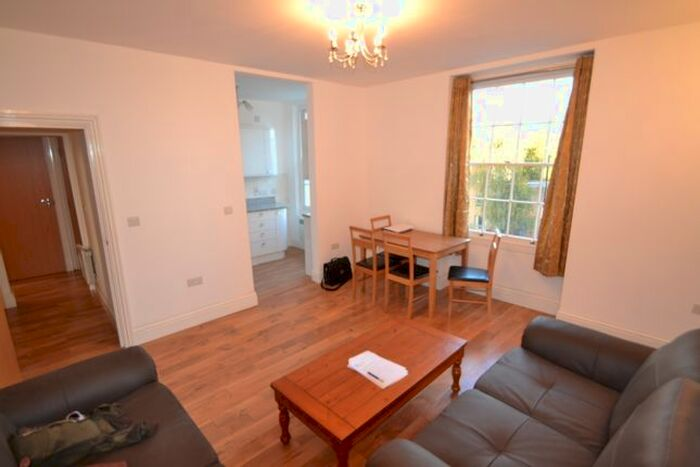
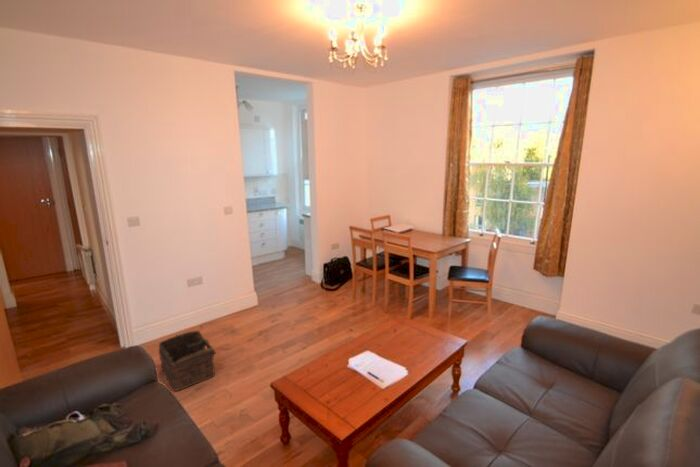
+ basket (190, 355)
